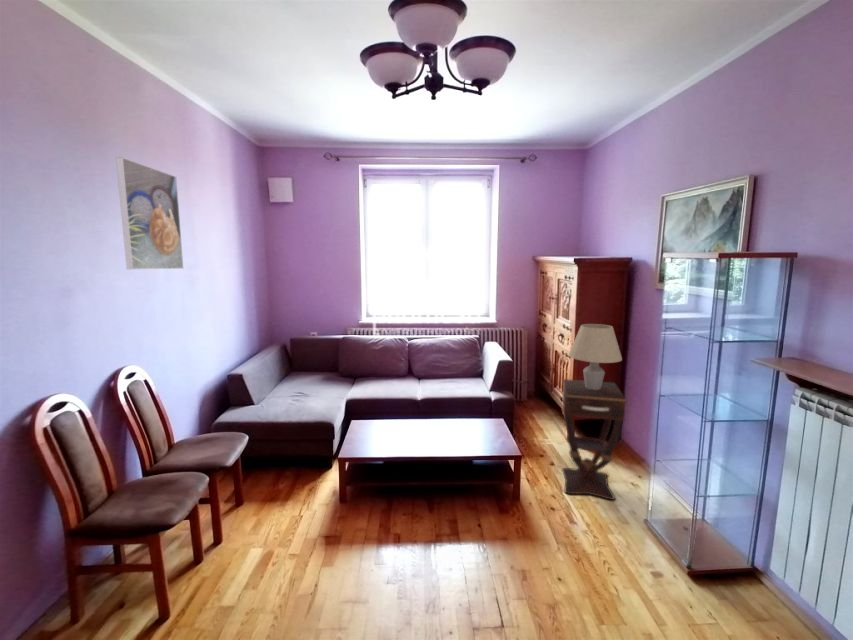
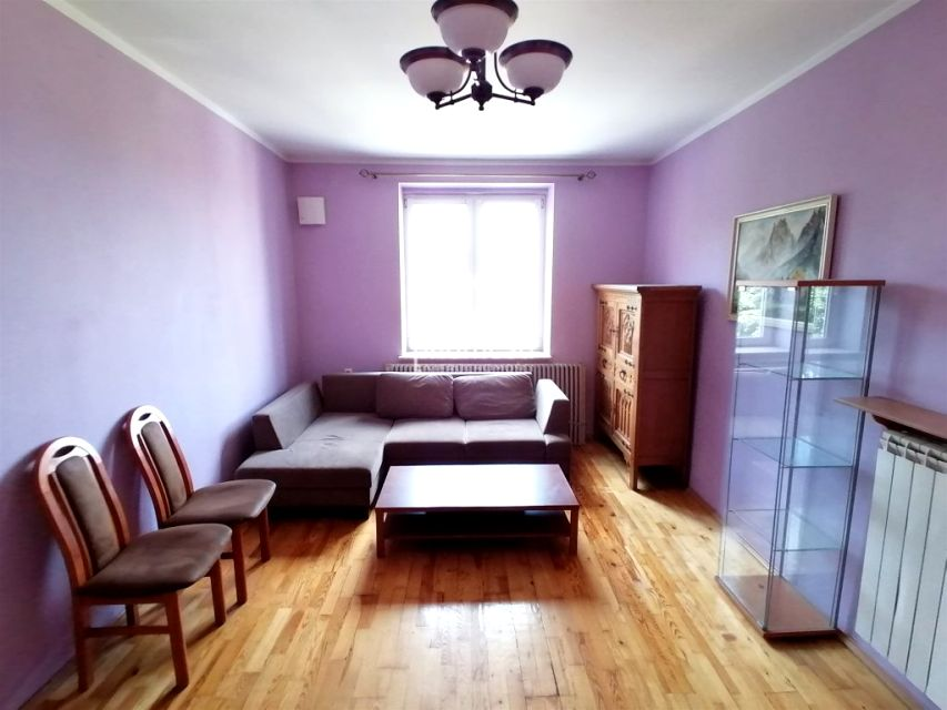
- table lamp (594, 356)
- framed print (153, 219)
- side table (588, 437)
